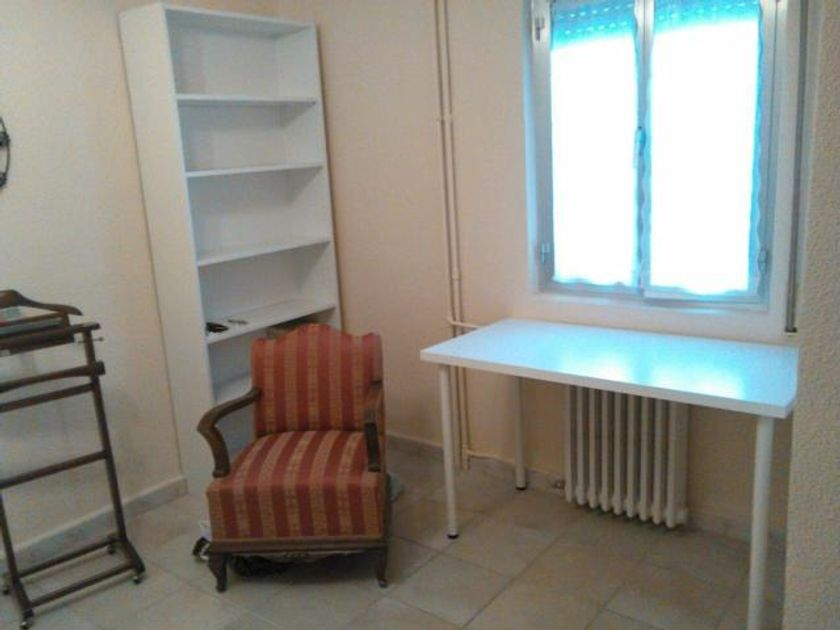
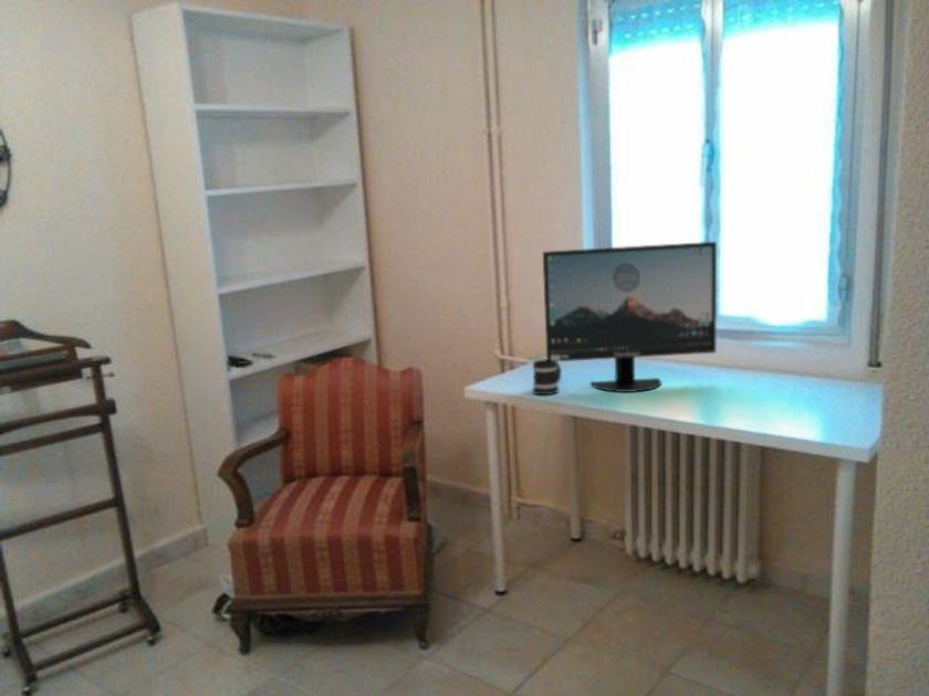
+ monitor (629, 317)
+ mug (547, 376)
